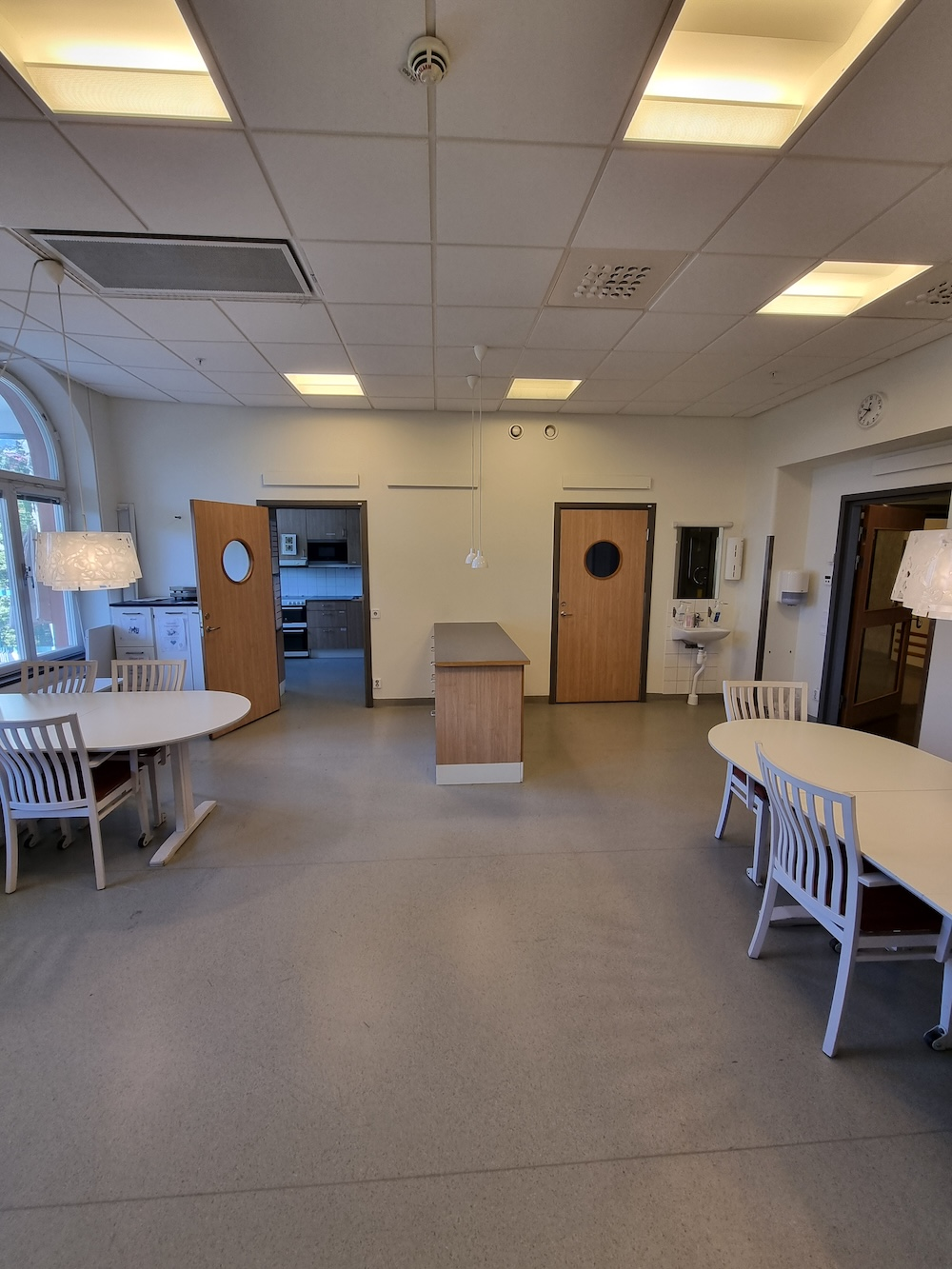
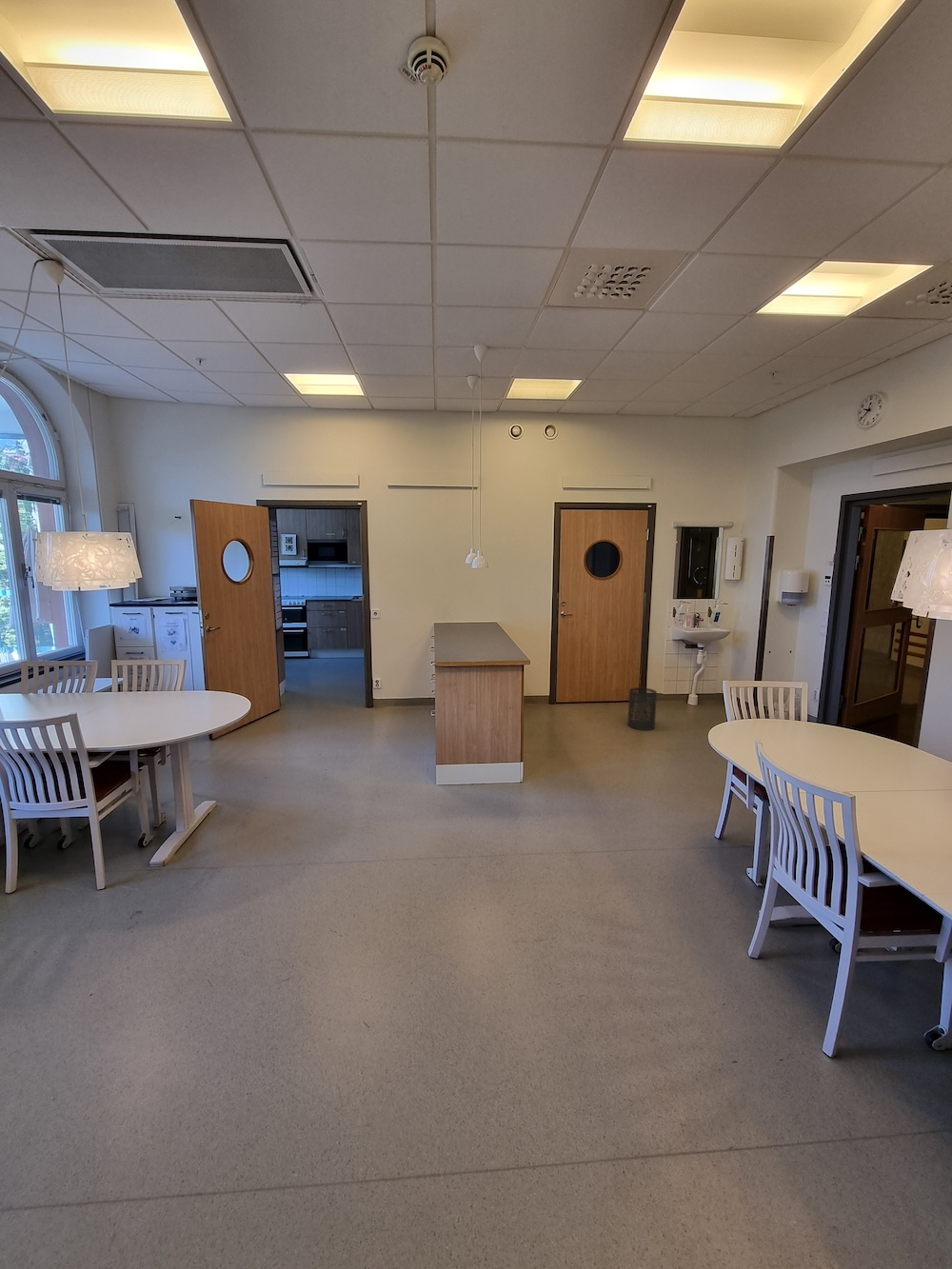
+ trash can (642, 708)
